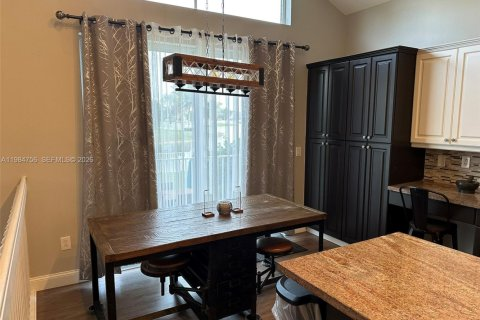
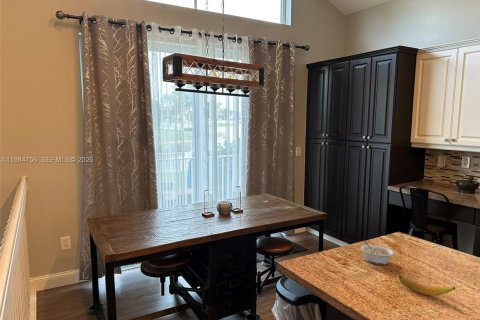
+ legume (375, 254)
+ banana (425, 286)
